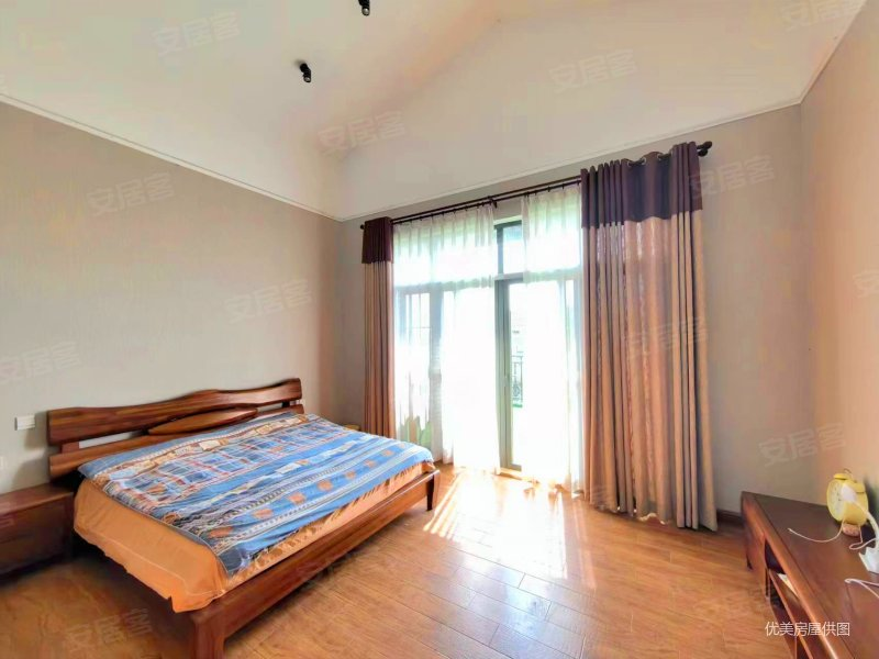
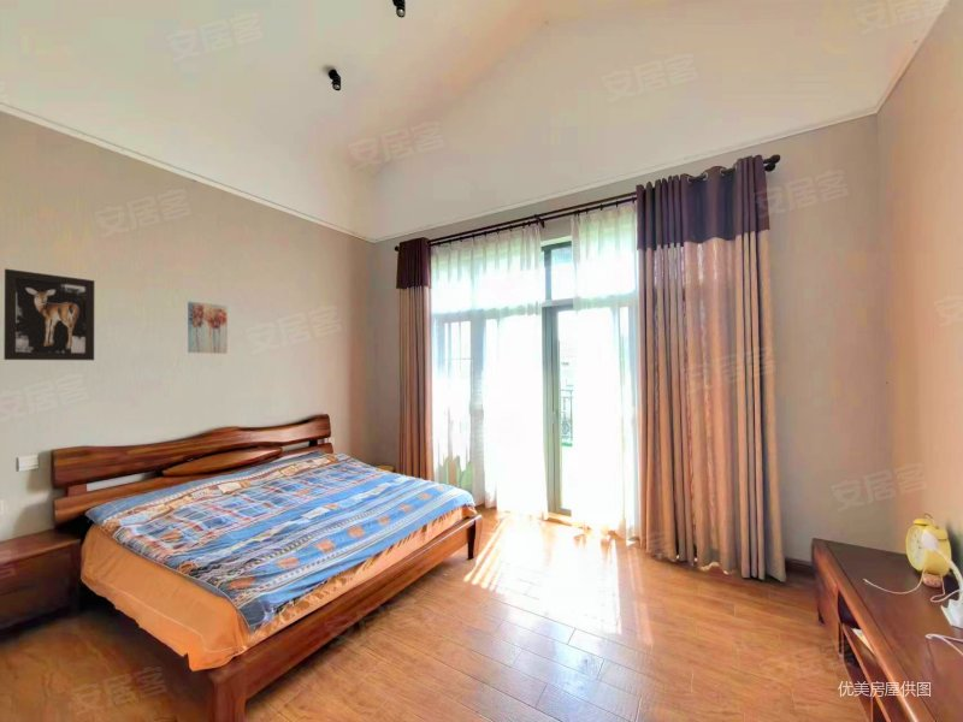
+ wall art (52, 316)
+ wall art (207, 327)
